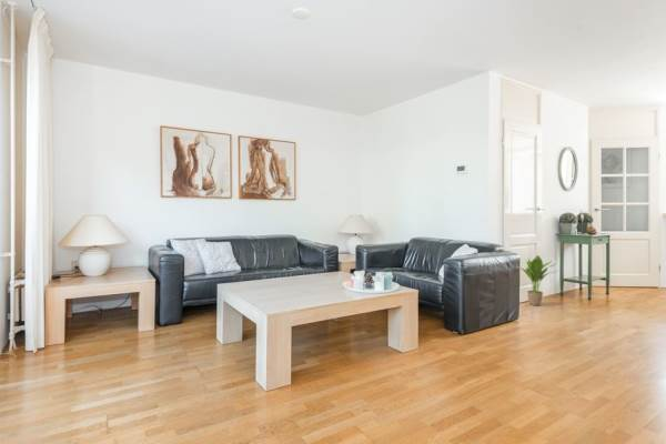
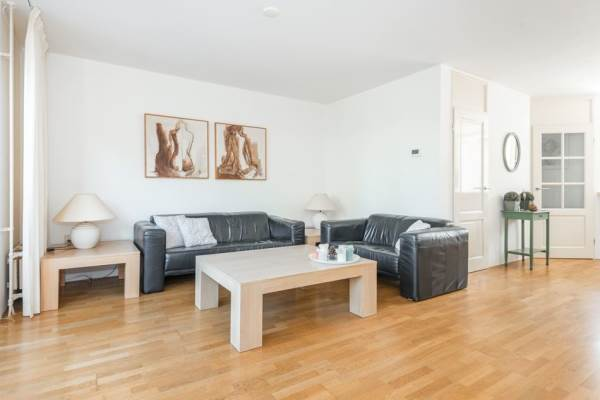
- potted plant (539, 280)
